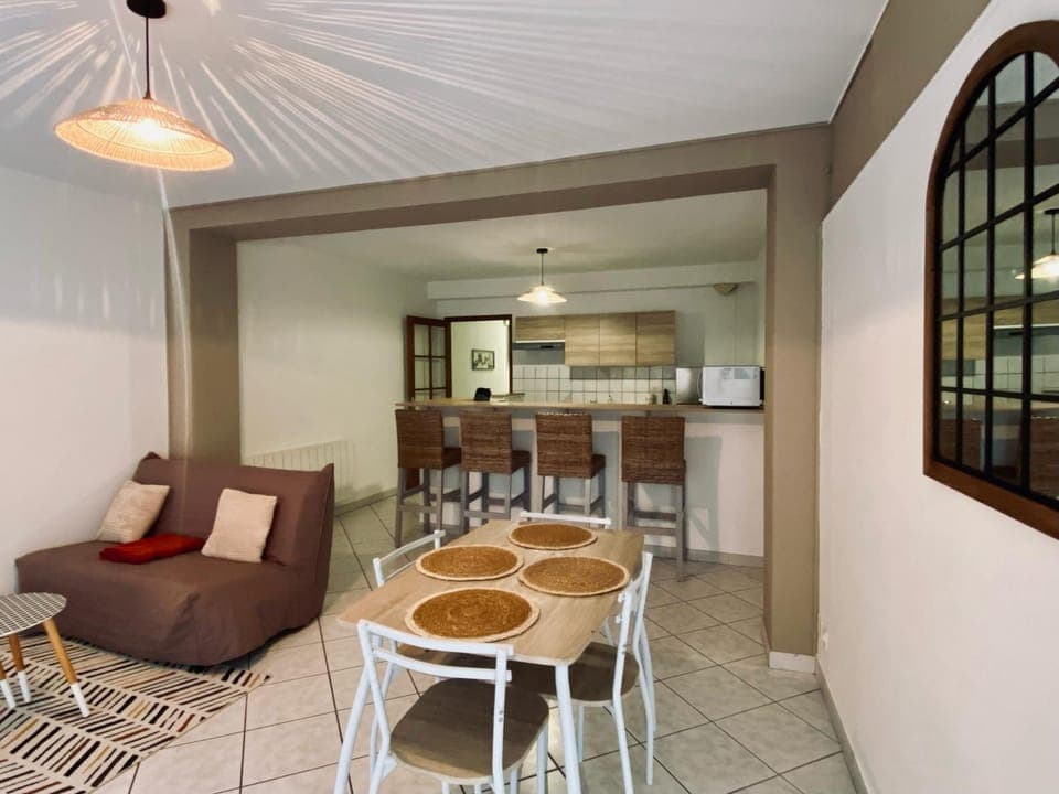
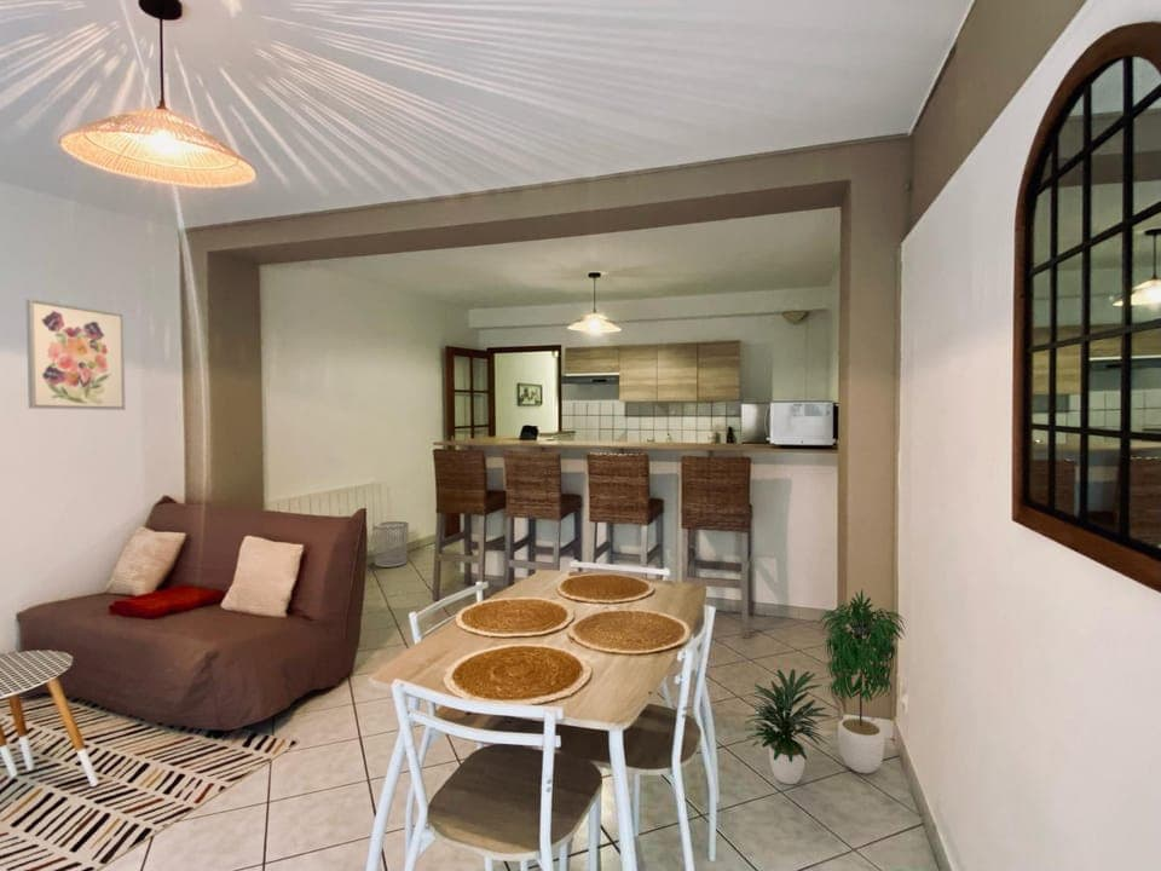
+ waste bin (391, 543)
+ wall art (79, 358)
+ potted plant (830, 683)
